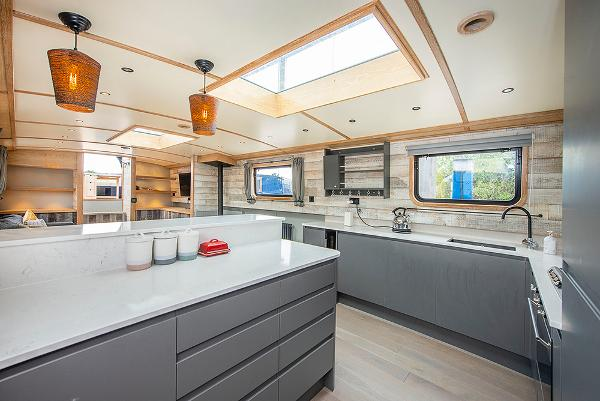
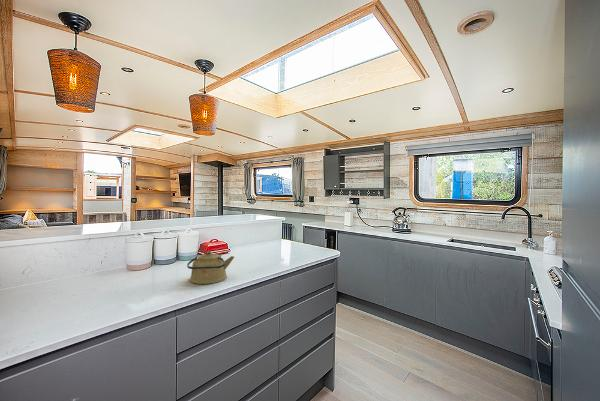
+ kettle (212, 264)
